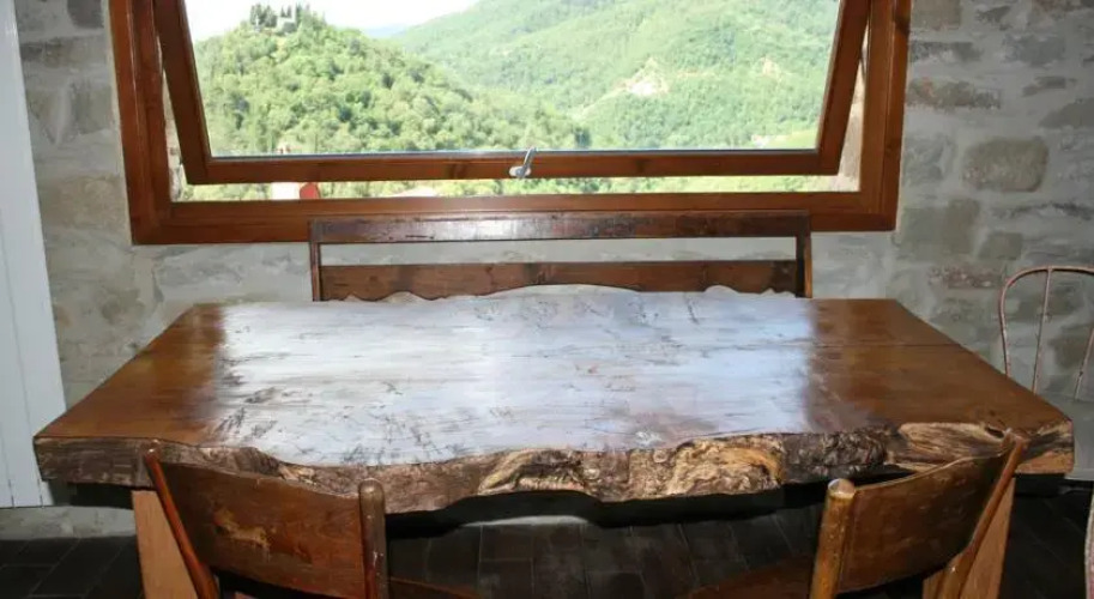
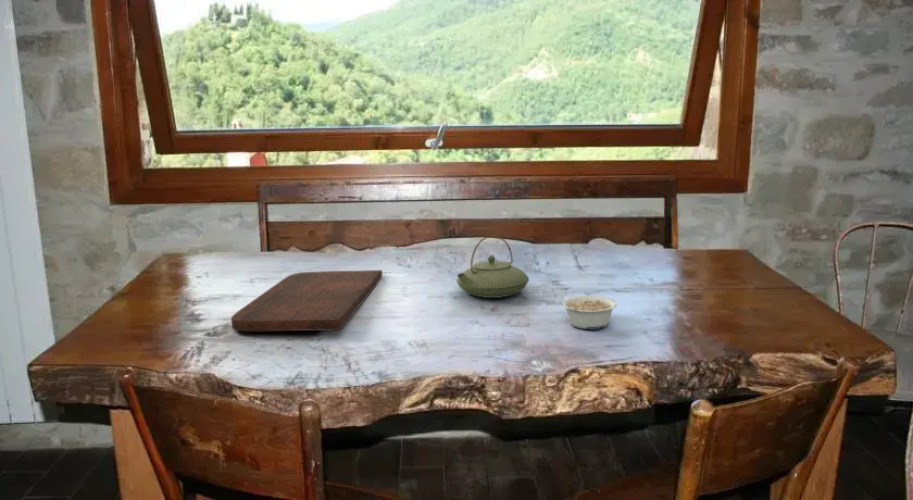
+ teapot (488, 265)
+ cutting board (313, 297)
+ legume (589, 311)
